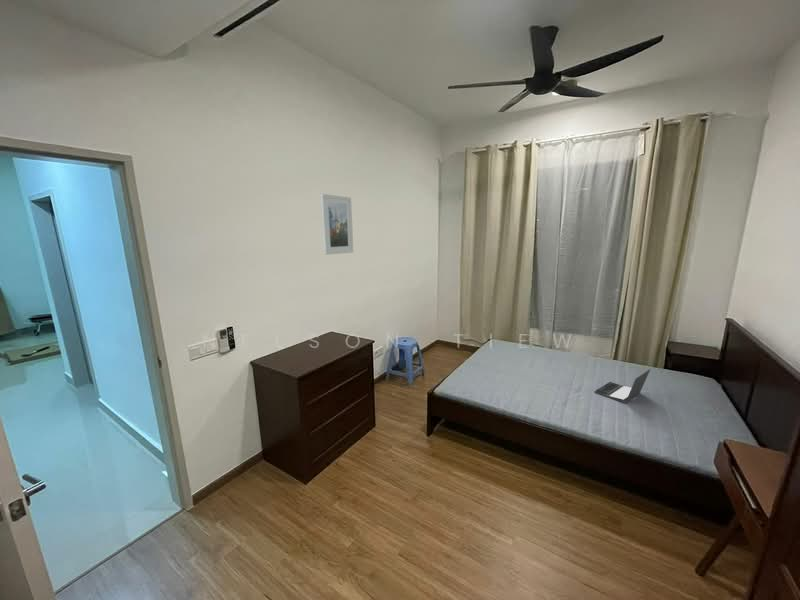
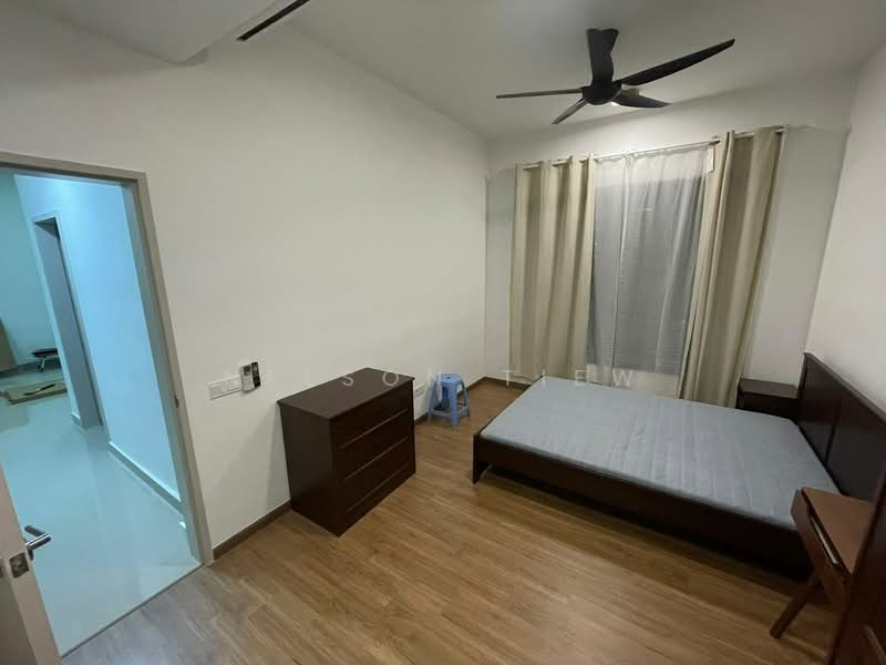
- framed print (338, 225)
- laptop (621, 385)
